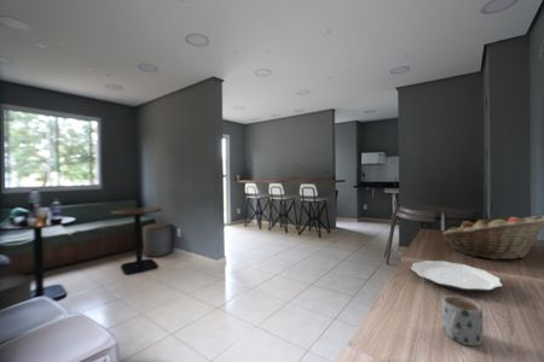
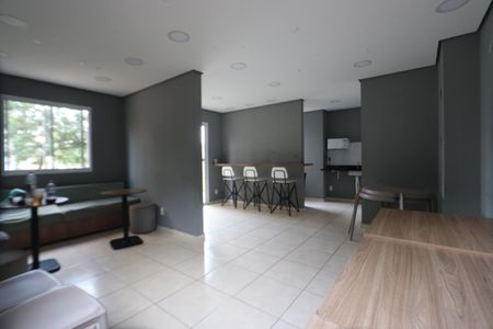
- mug (459, 321)
- fruit basket (492, 233)
- plate (452, 275)
